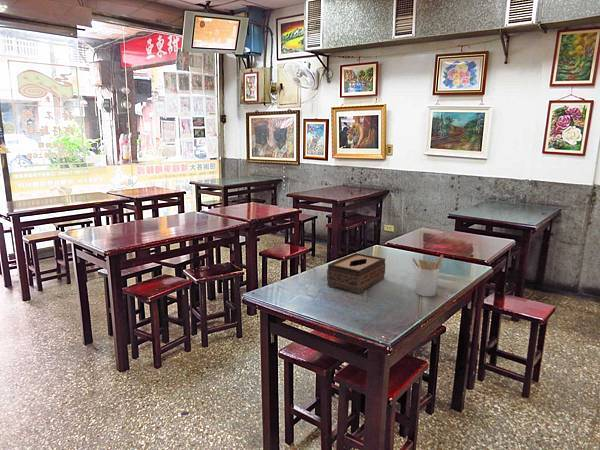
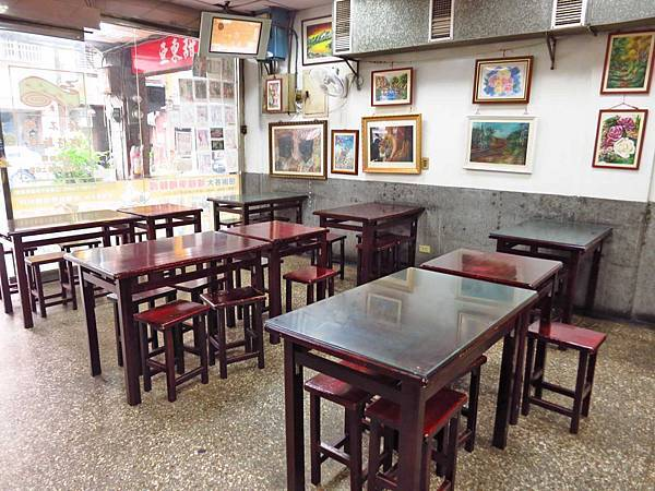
- tissue box (356, 271)
- utensil holder (427, 275)
